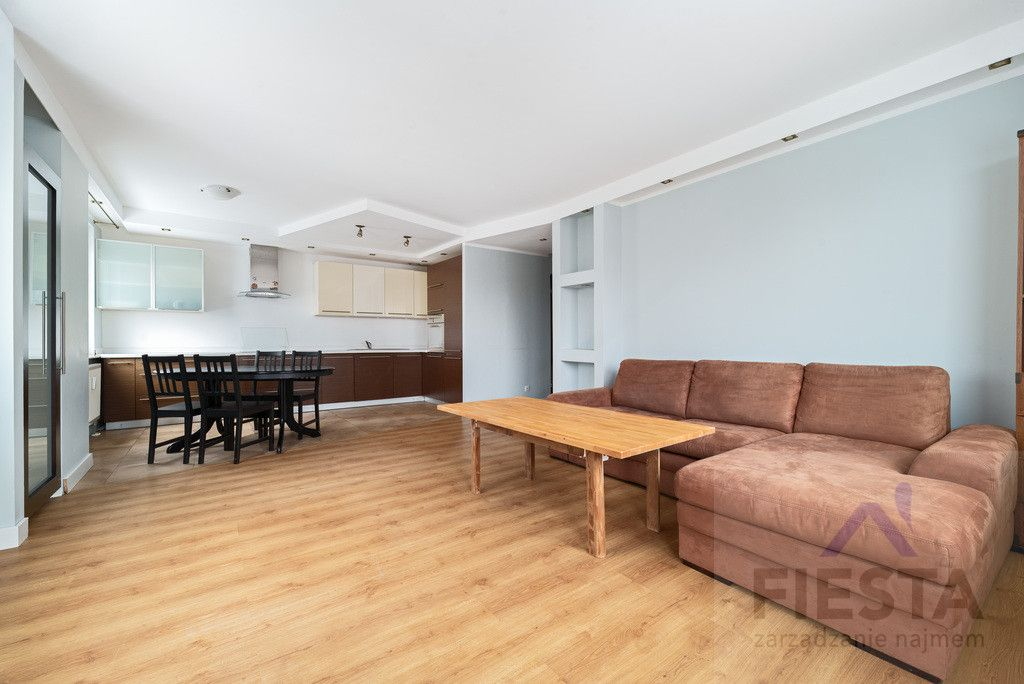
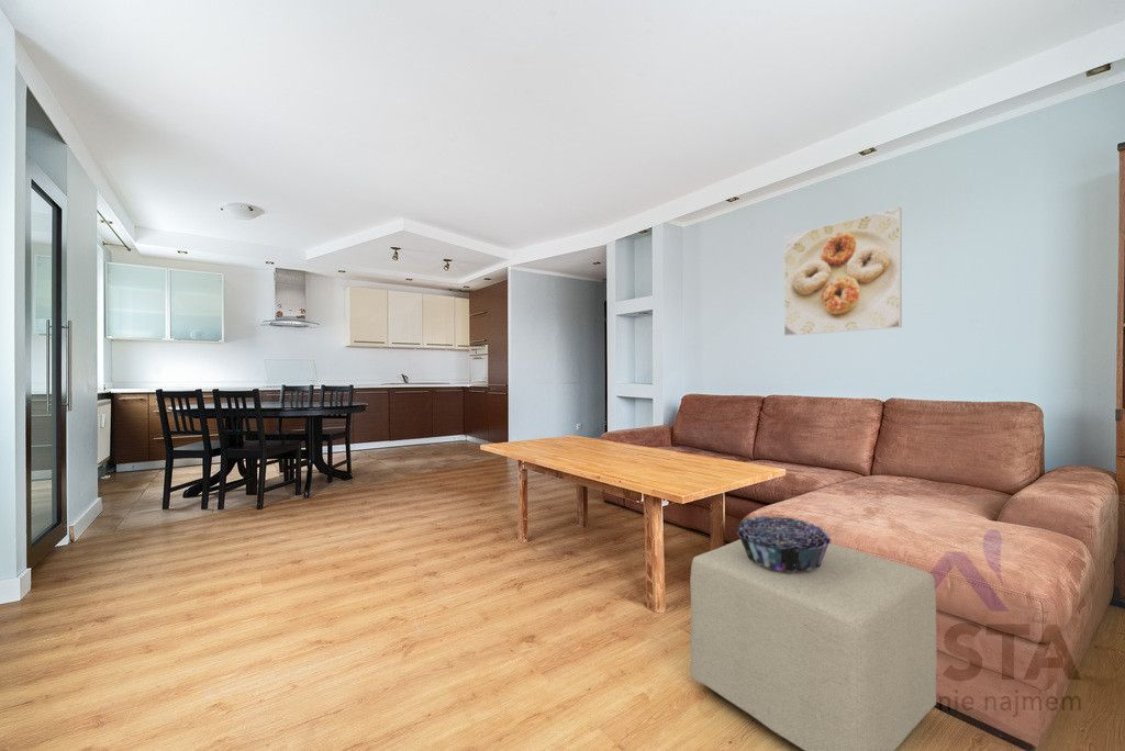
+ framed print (837, 277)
+ ottoman (806, 628)
+ decorative bowl (781, 545)
